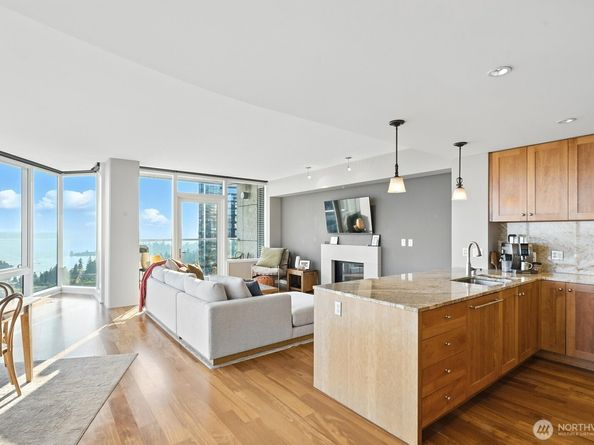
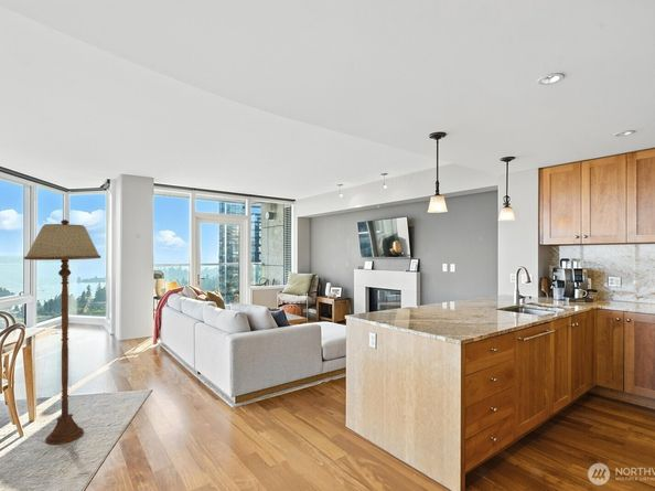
+ floor lamp (64, 328)
